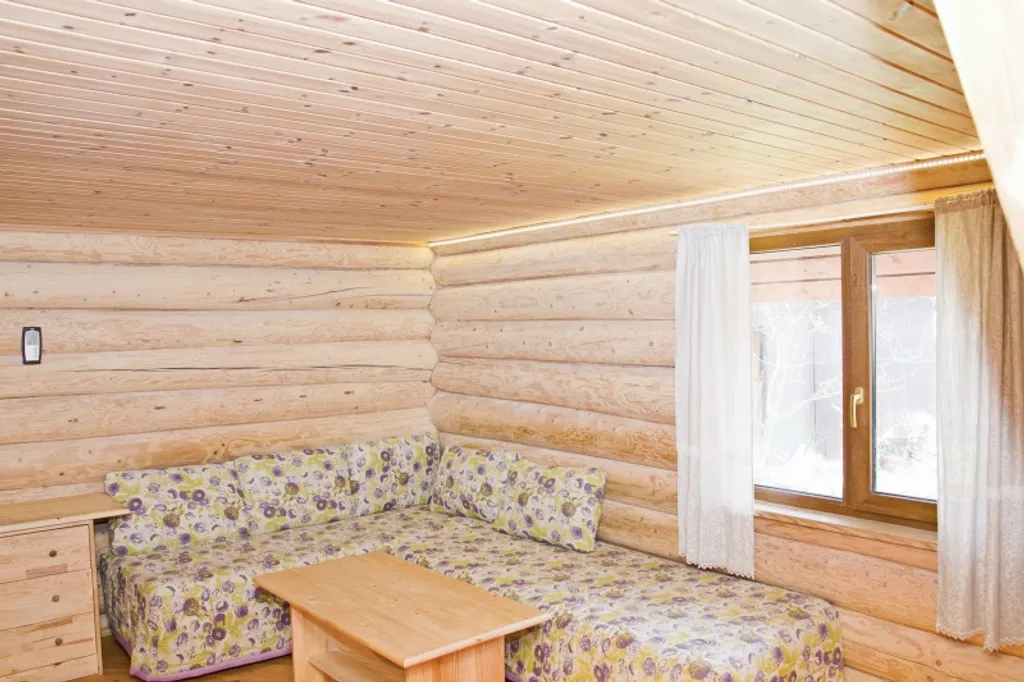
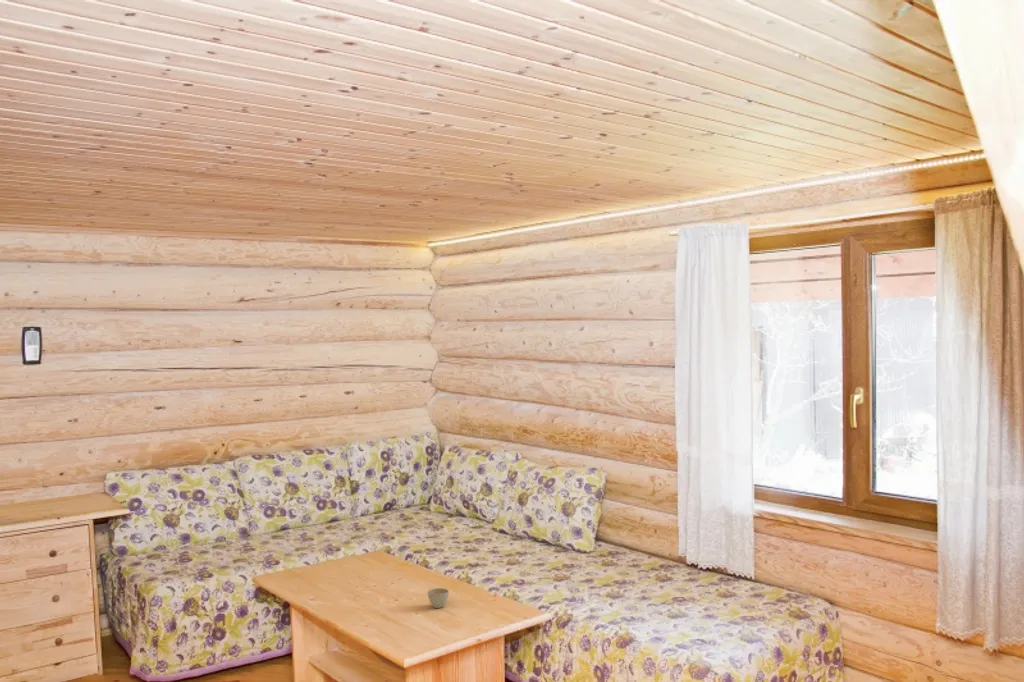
+ flower pot (438, 598)
